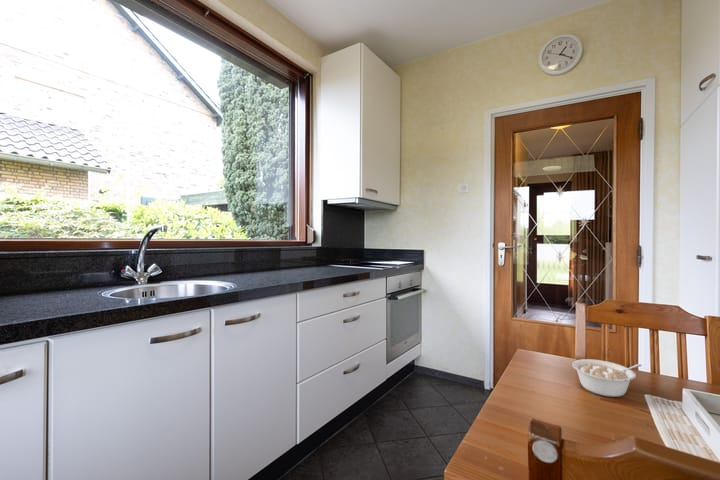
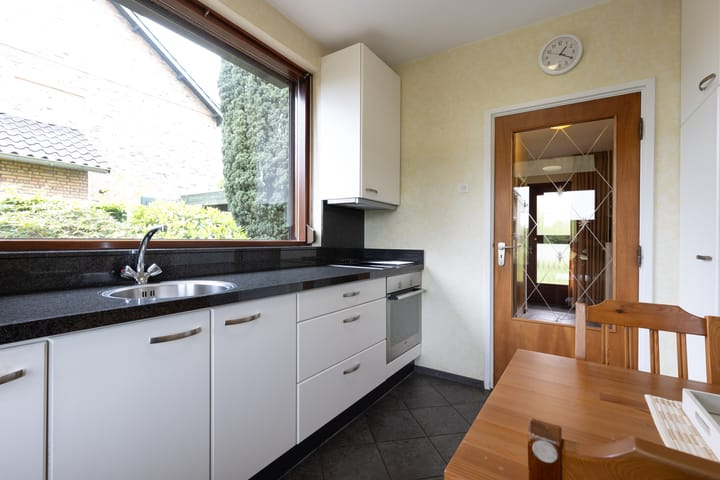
- legume (603, 376)
